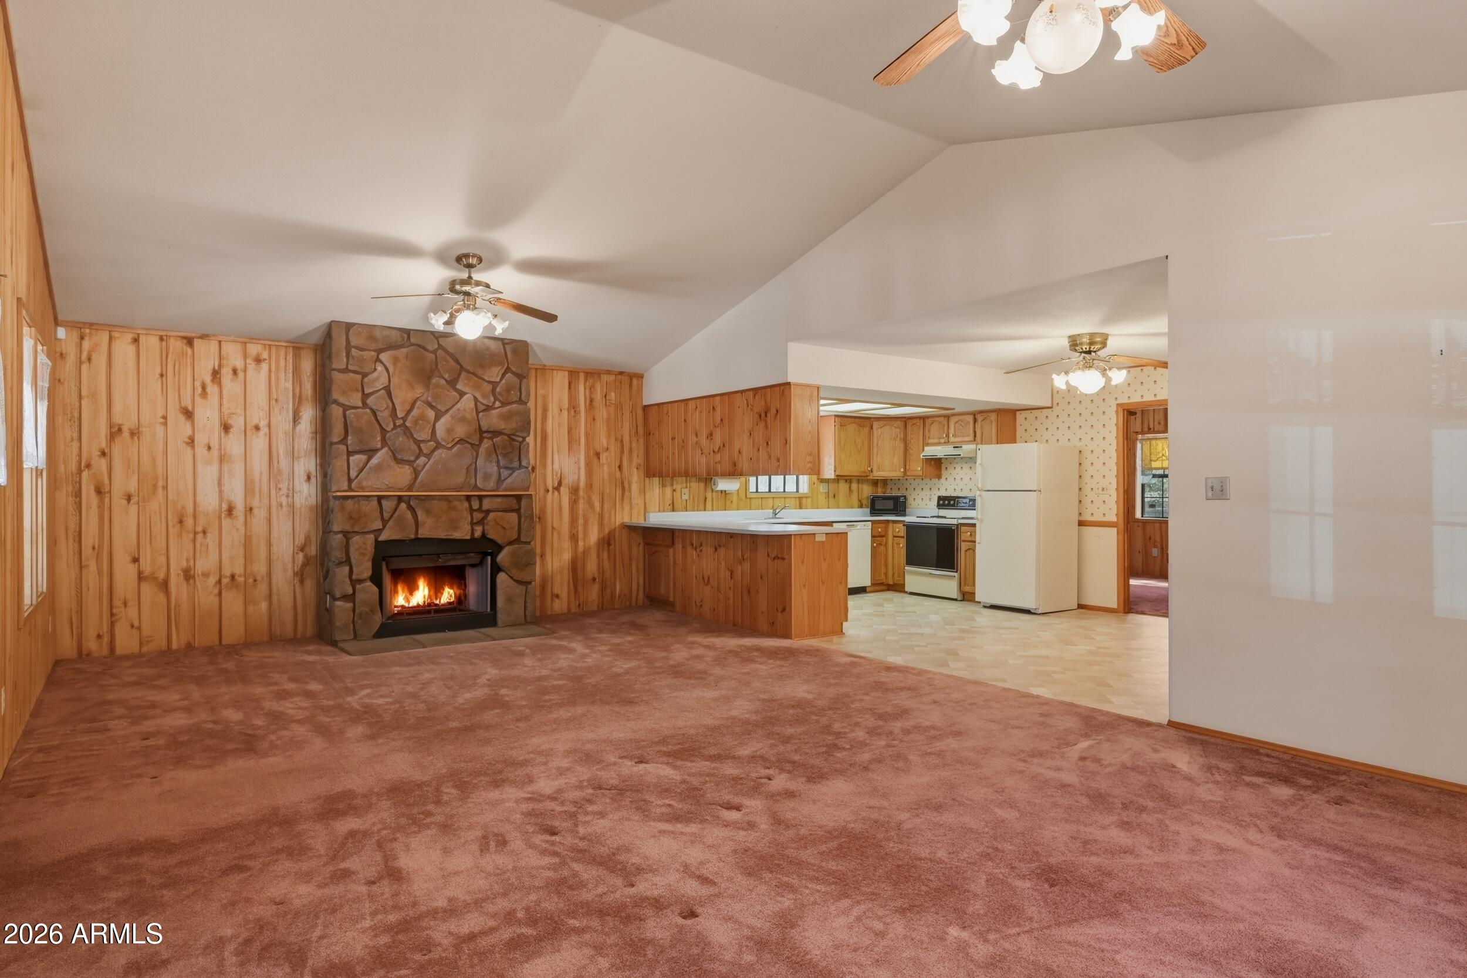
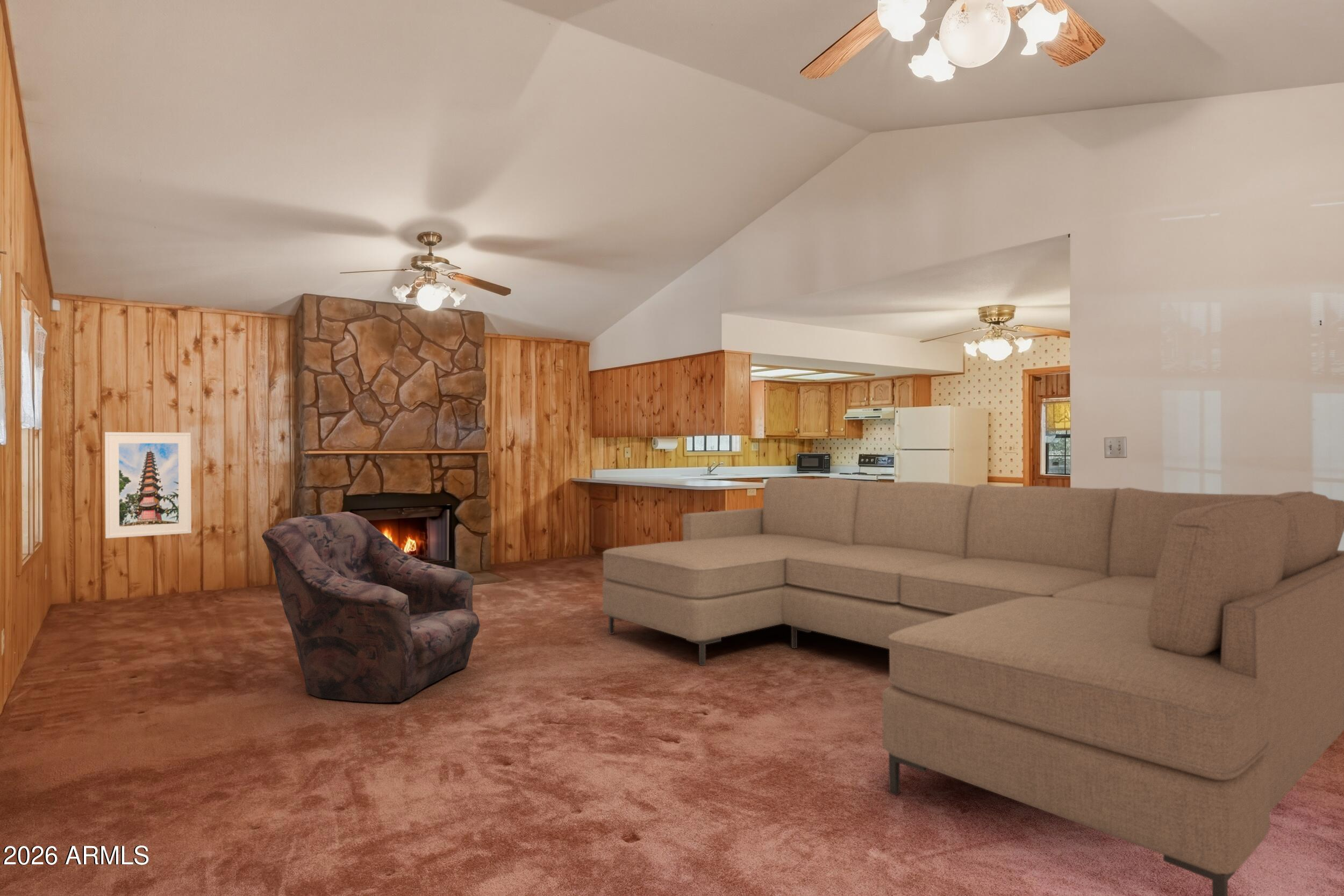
+ armchair (380, 597)
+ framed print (149, 484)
+ sofa (881, 583)
